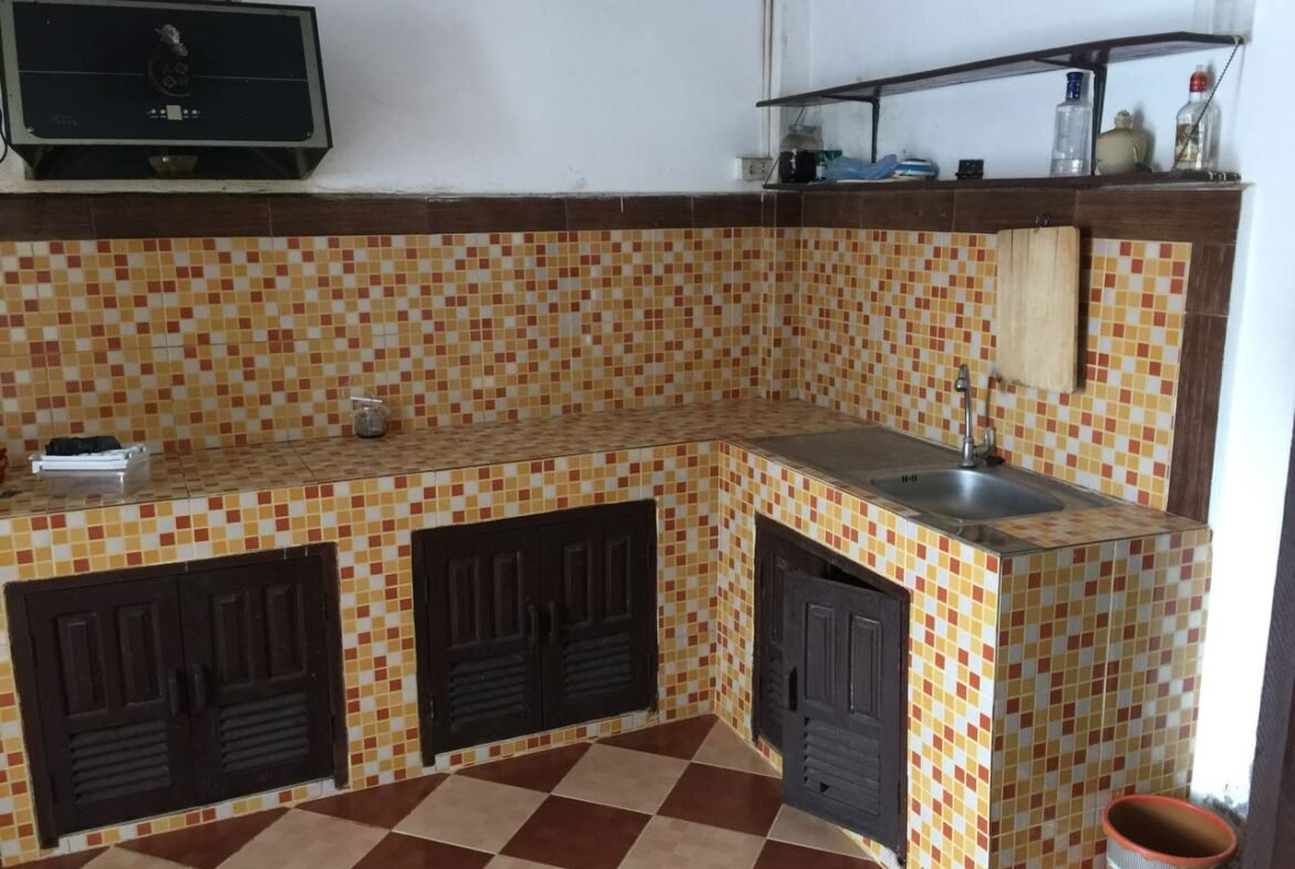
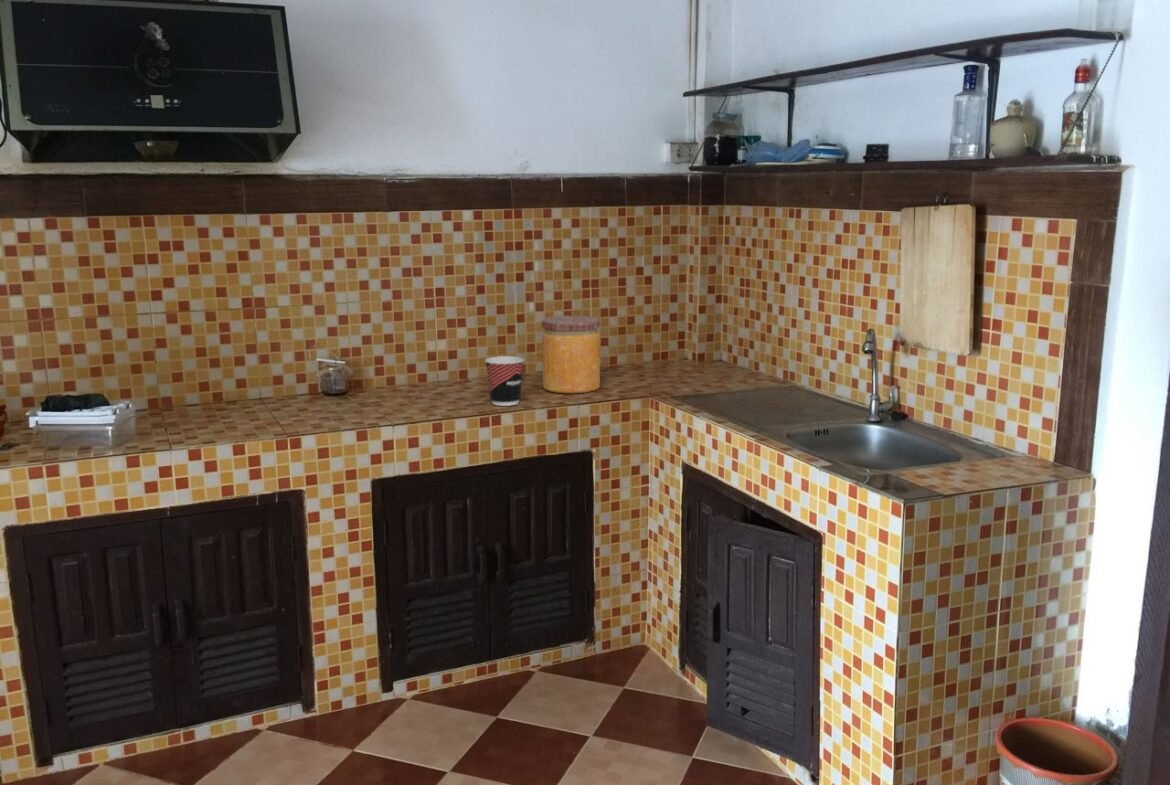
+ cup (505, 381)
+ jar (571, 353)
